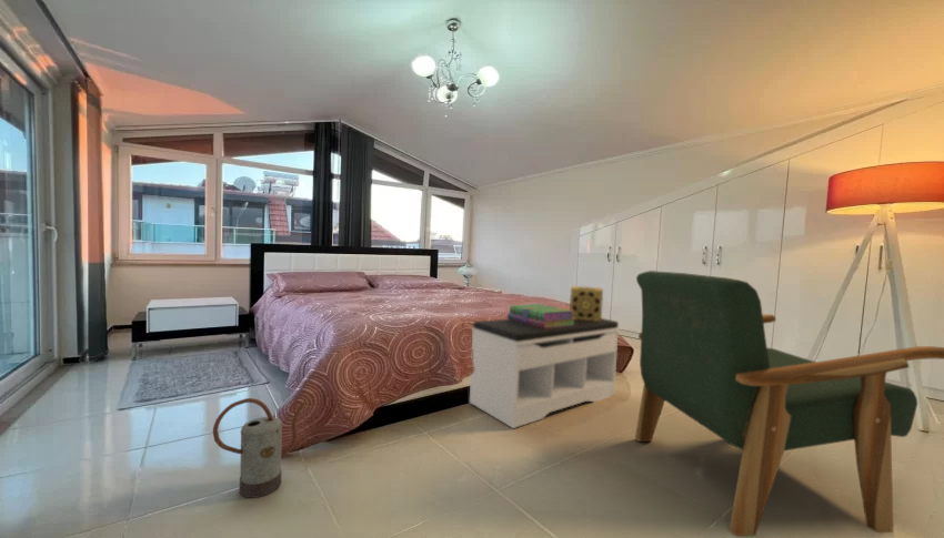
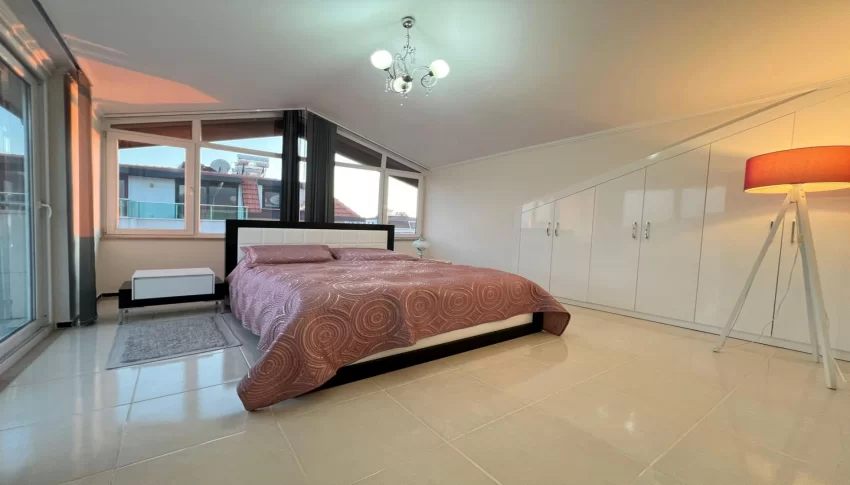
- bench (546, 359)
- decorative box (585, 302)
- watering can (262, 440)
- stack of books (540, 314)
- armchair (753, 377)
